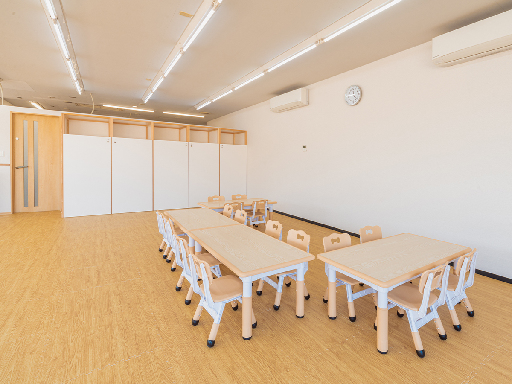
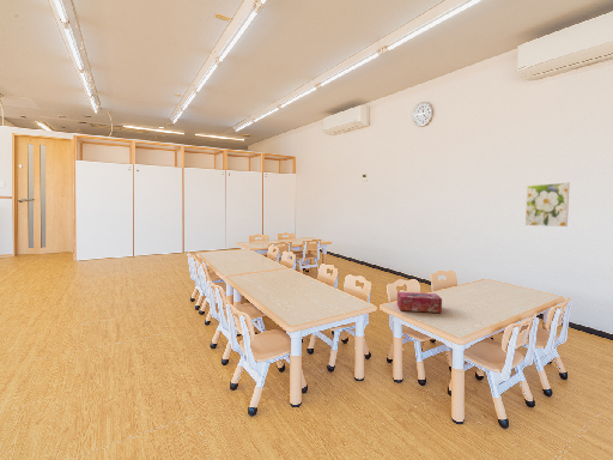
+ tissue box (418, 302)
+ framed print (546, 205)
